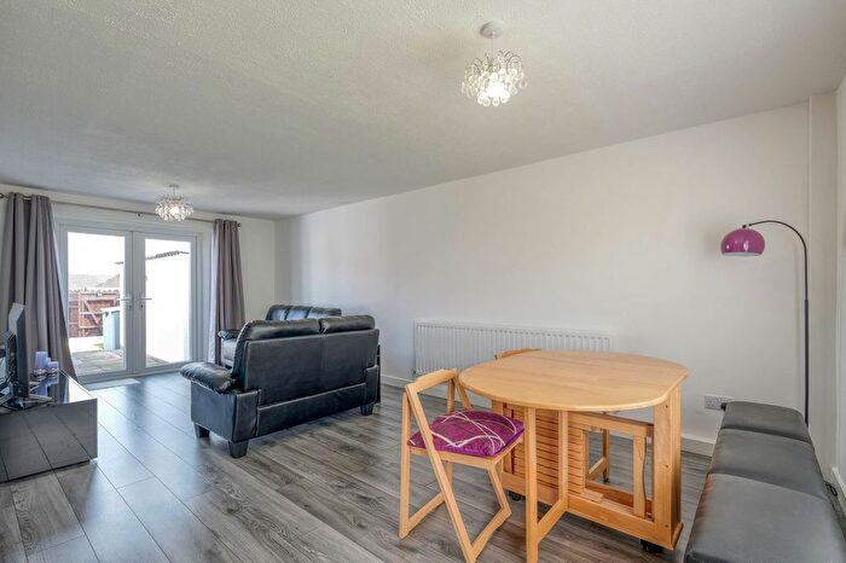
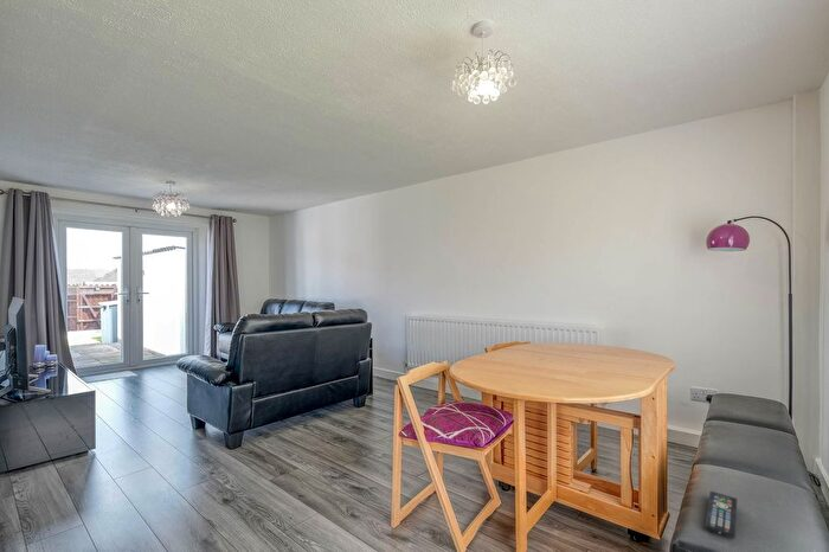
+ remote control (721, 512)
